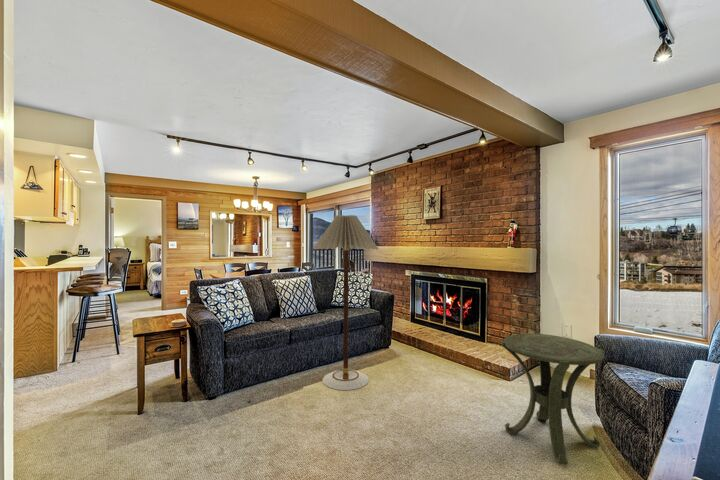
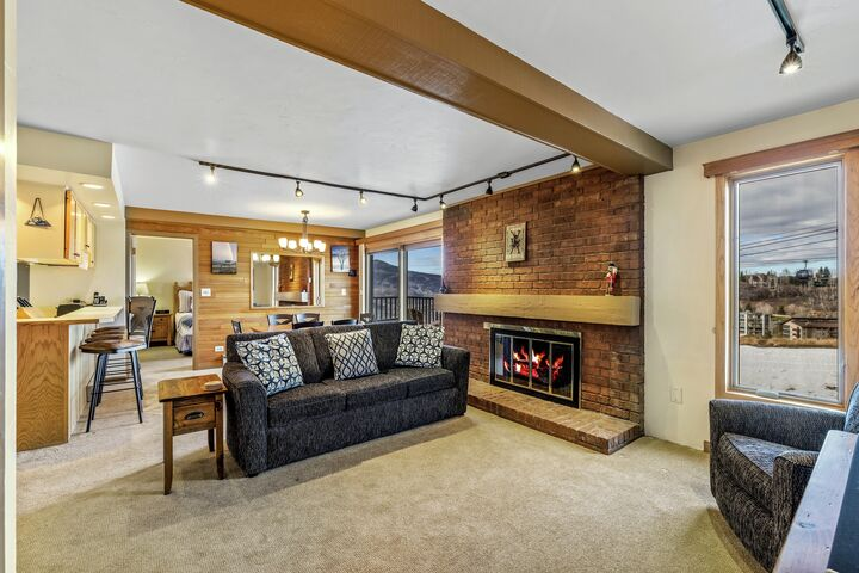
- floor lamp (345, 297)
- side table (550, 391)
